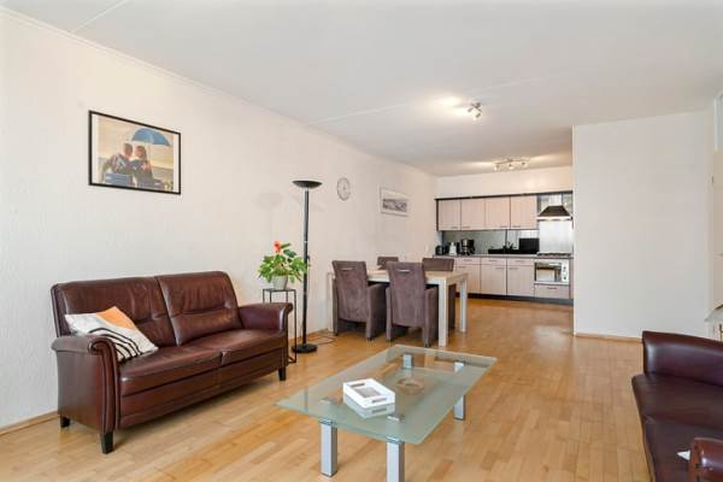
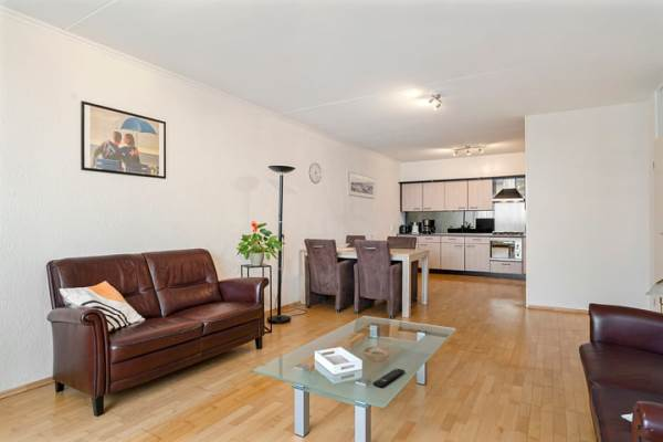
+ remote control (389, 377)
